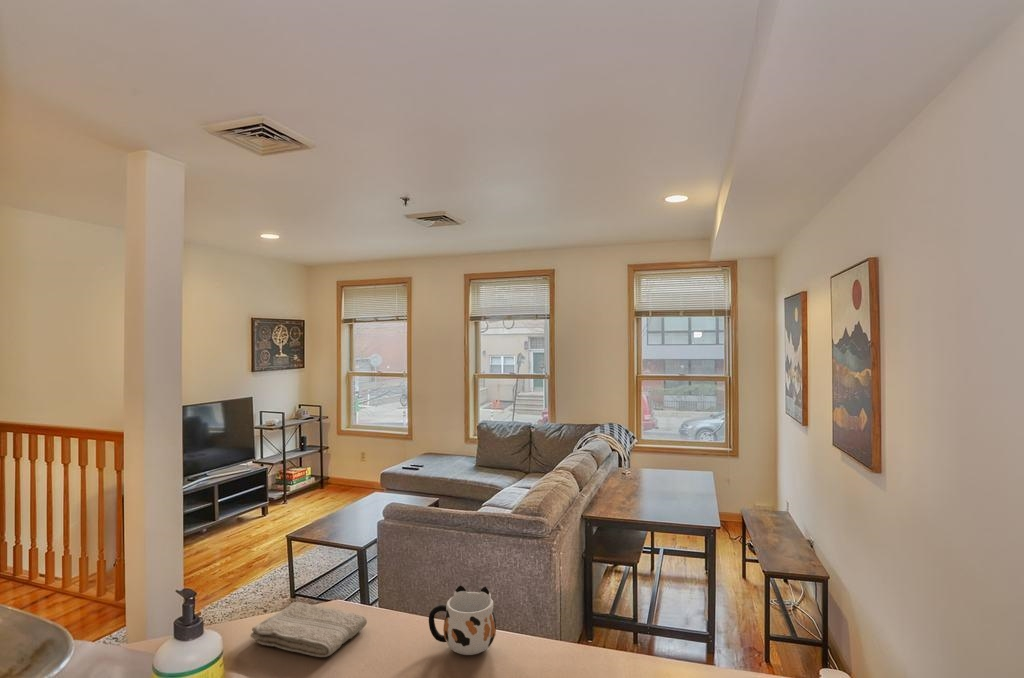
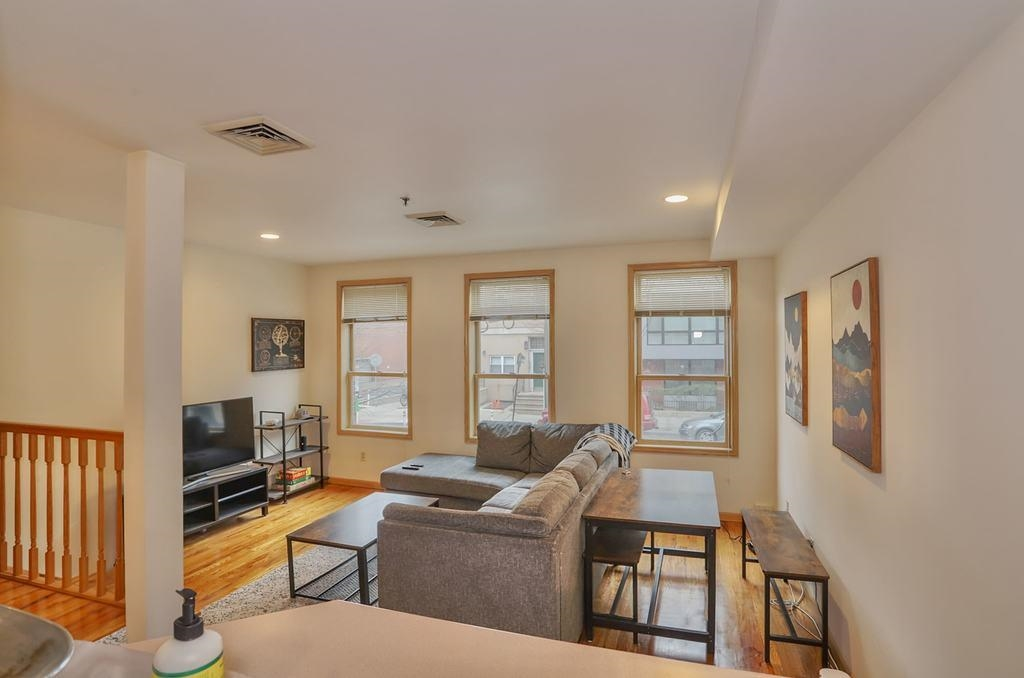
- washcloth (309, 626)
- mug (462, 619)
